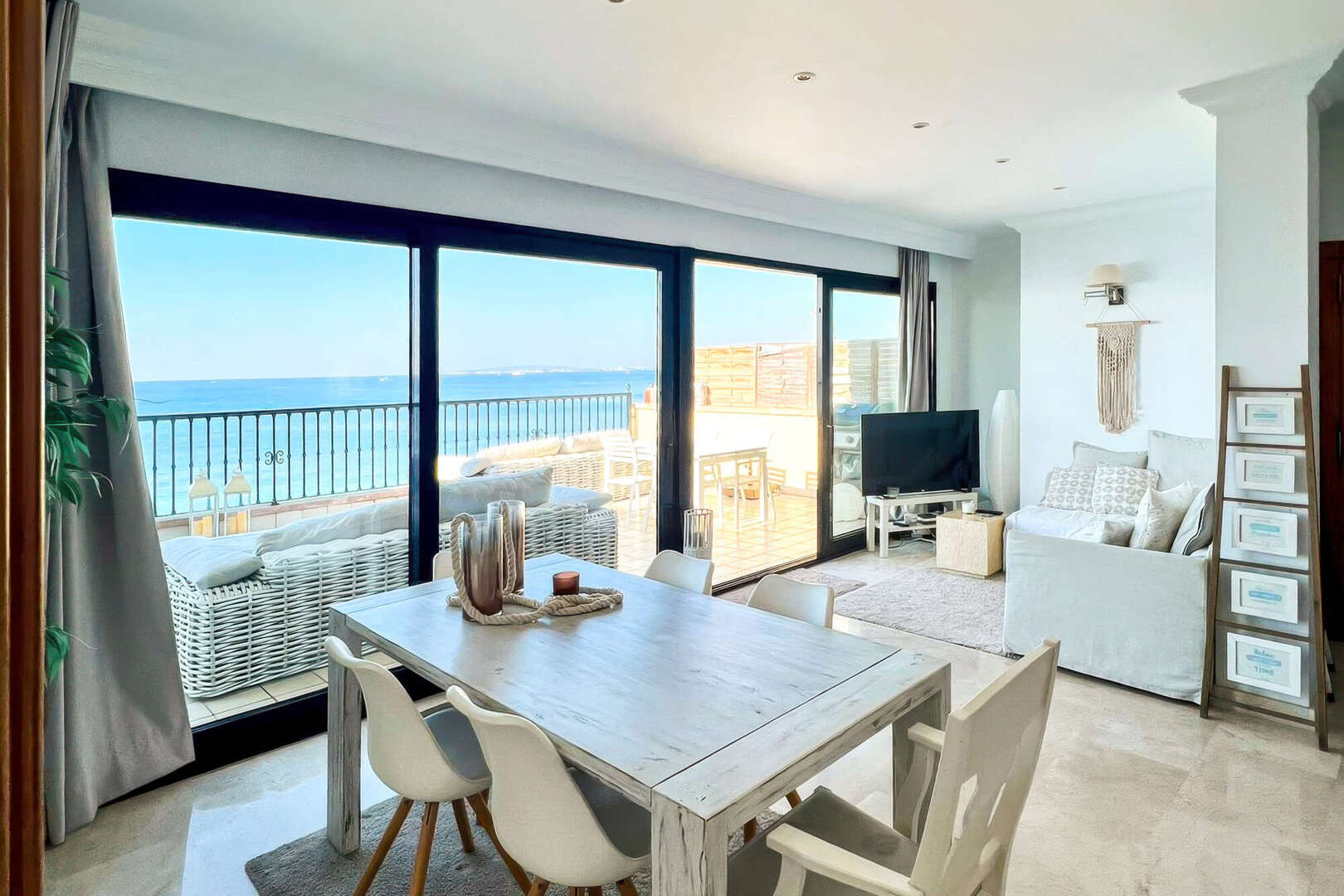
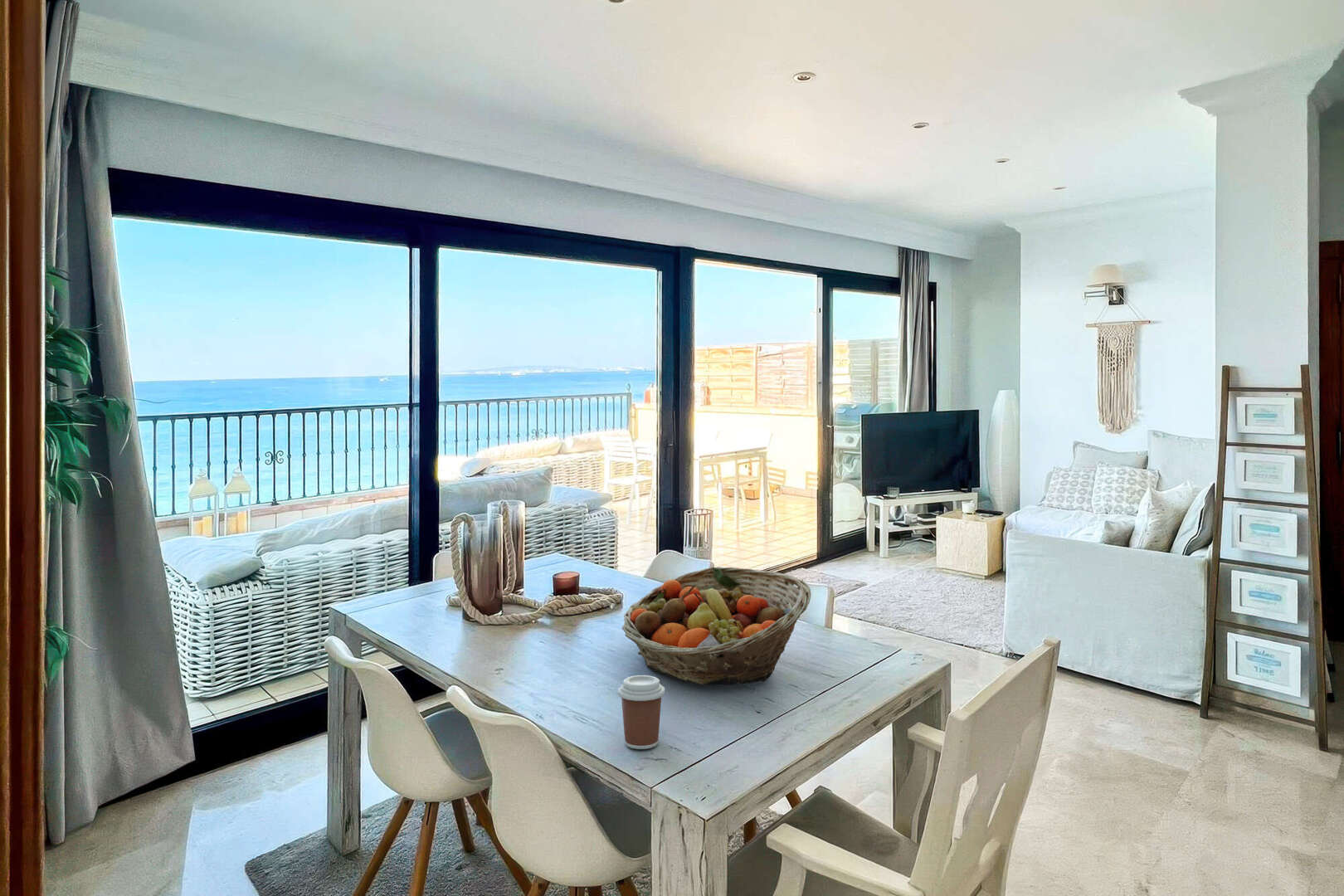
+ coffee cup (641, 711)
+ fruit basket (714, 621)
